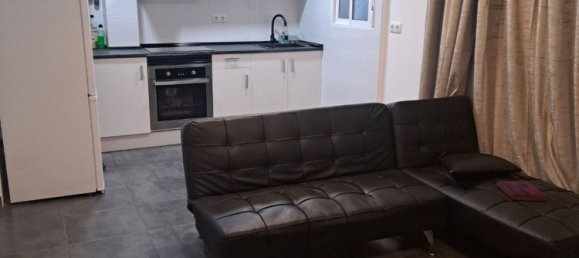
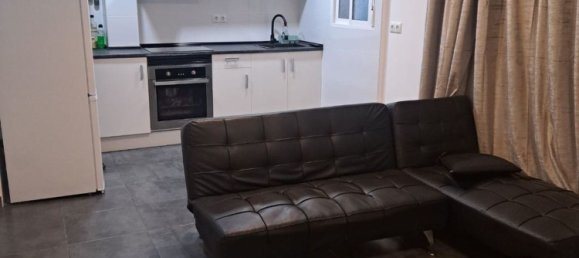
- hardback book (520, 190)
